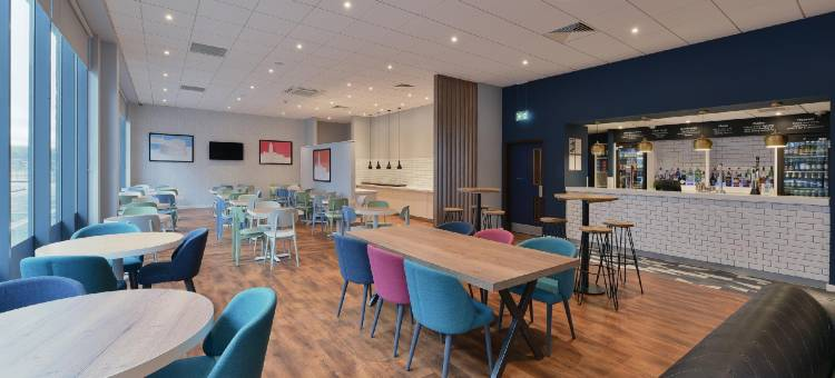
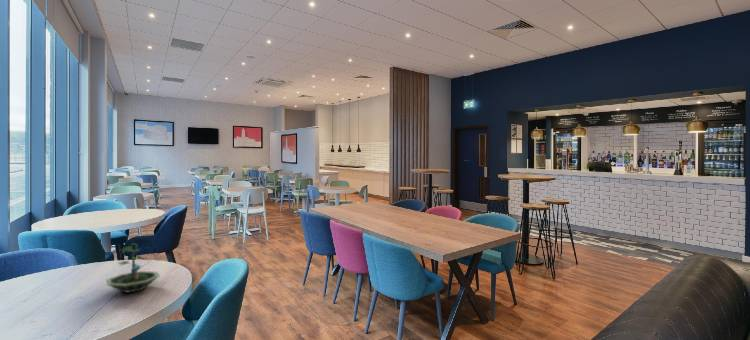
+ terrarium (133, 252)
